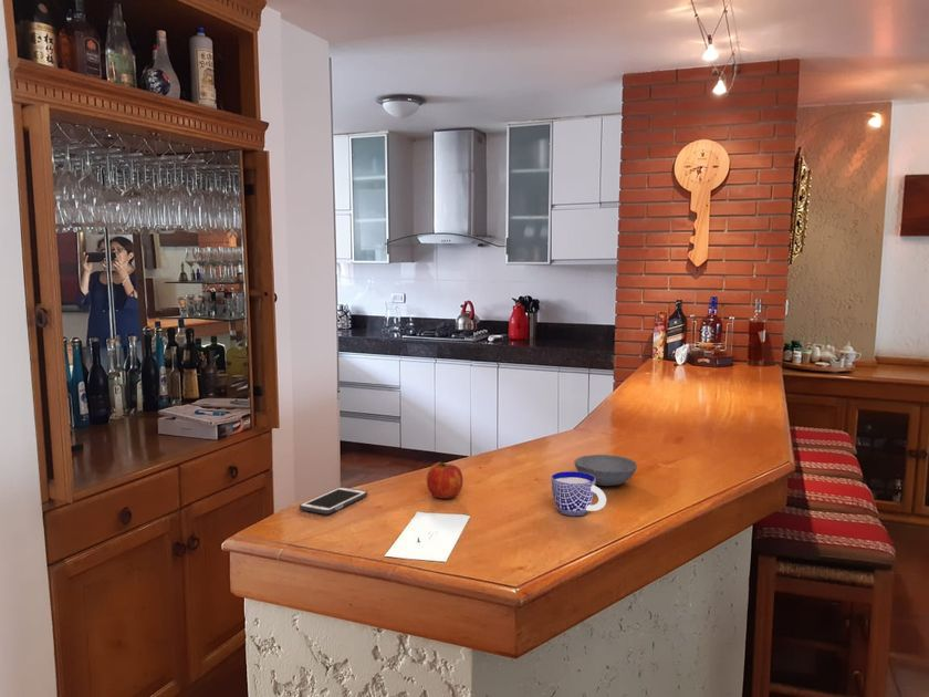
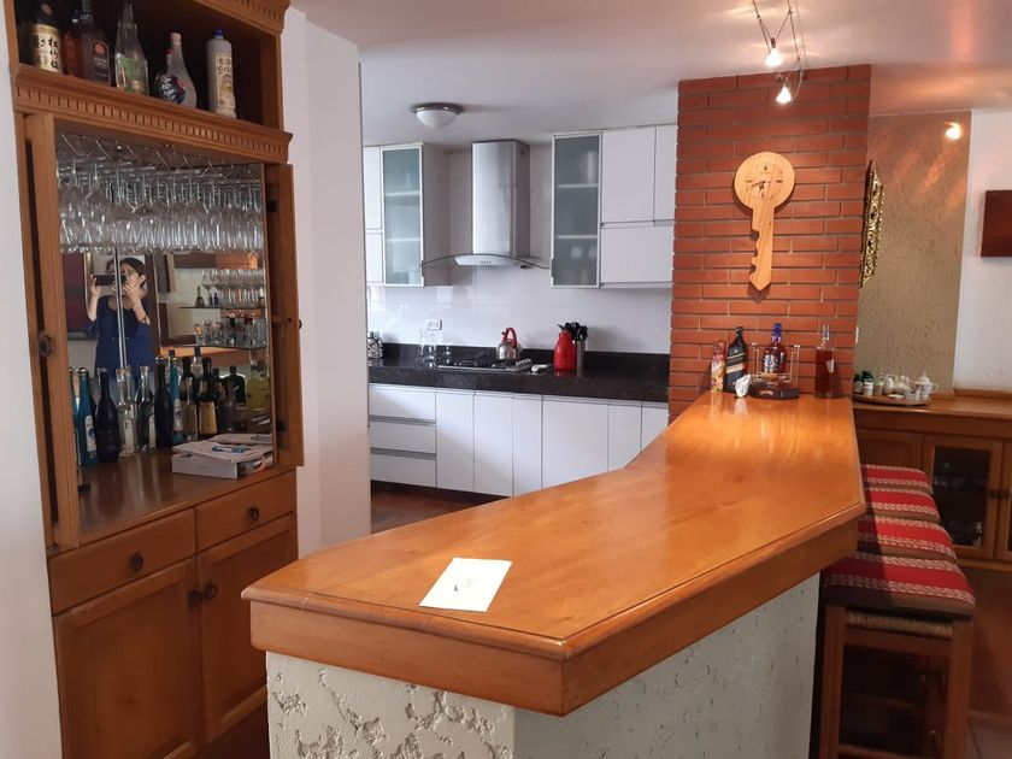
- cup (578, 496)
- cell phone (334, 500)
- bowl (605, 471)
- fruit (445, 478)
